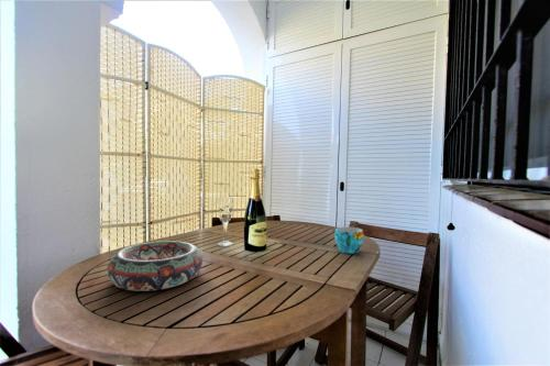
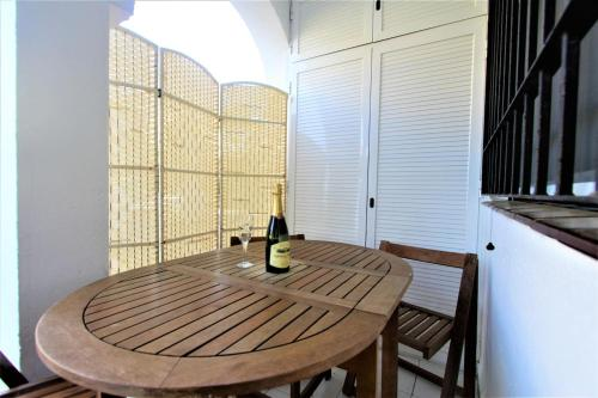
- cup (346, 240)
- decorative bowl (157, 263)
